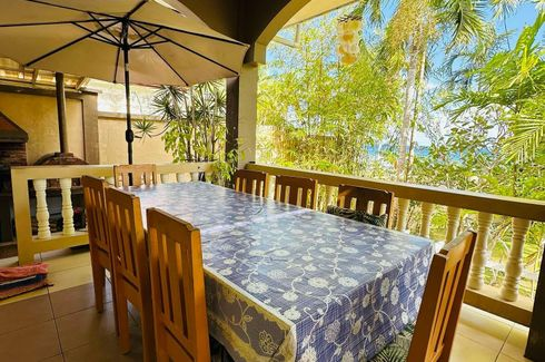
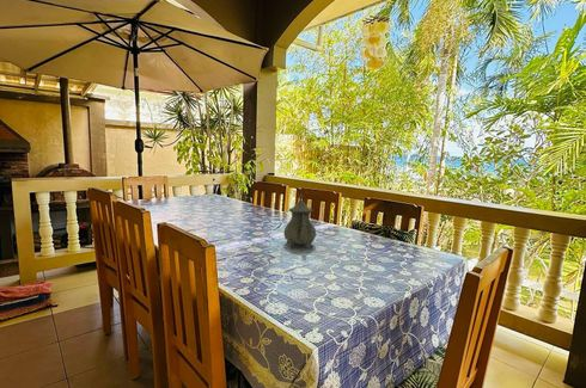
+ teapot (300, 218)
